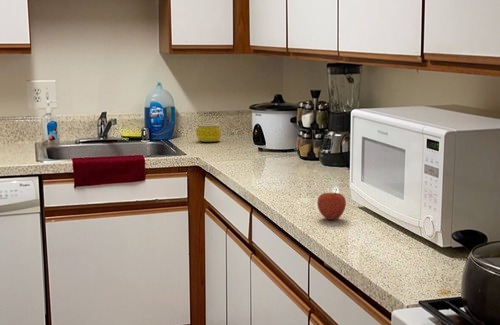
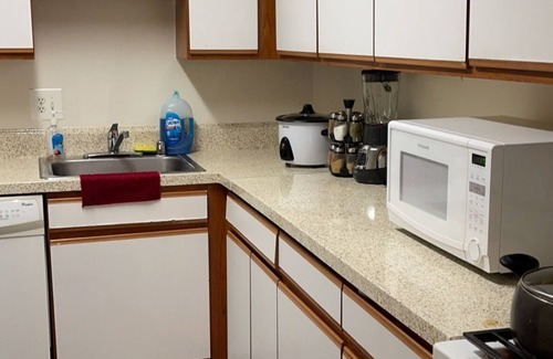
- apple (331, 203)
- mug (207, 128)
